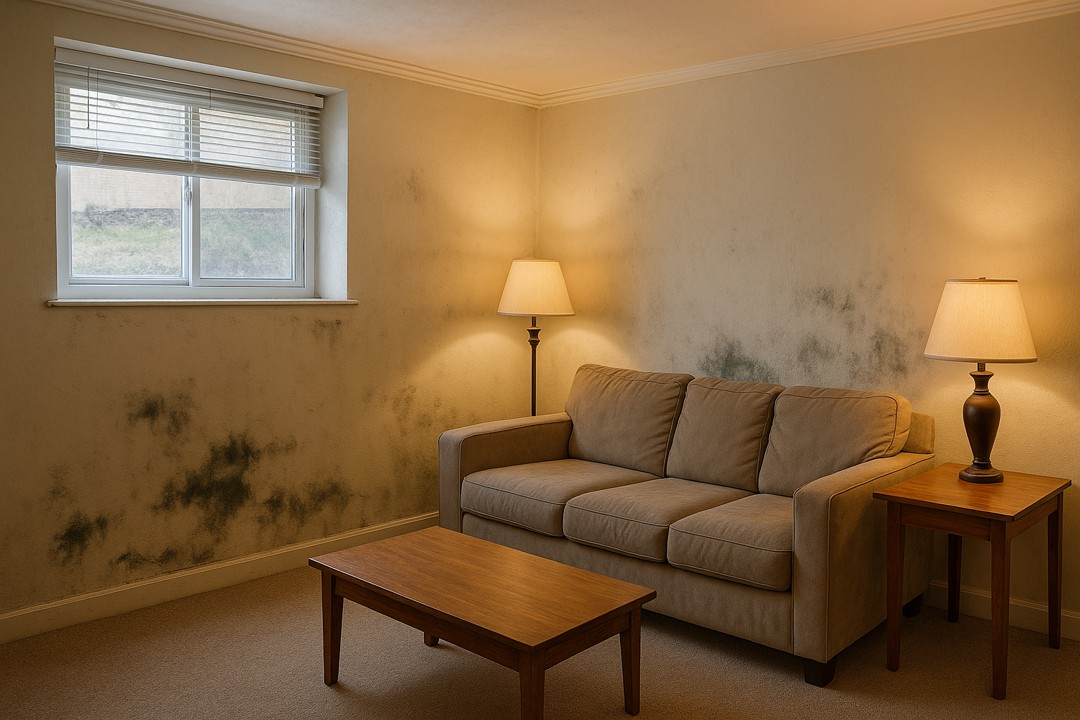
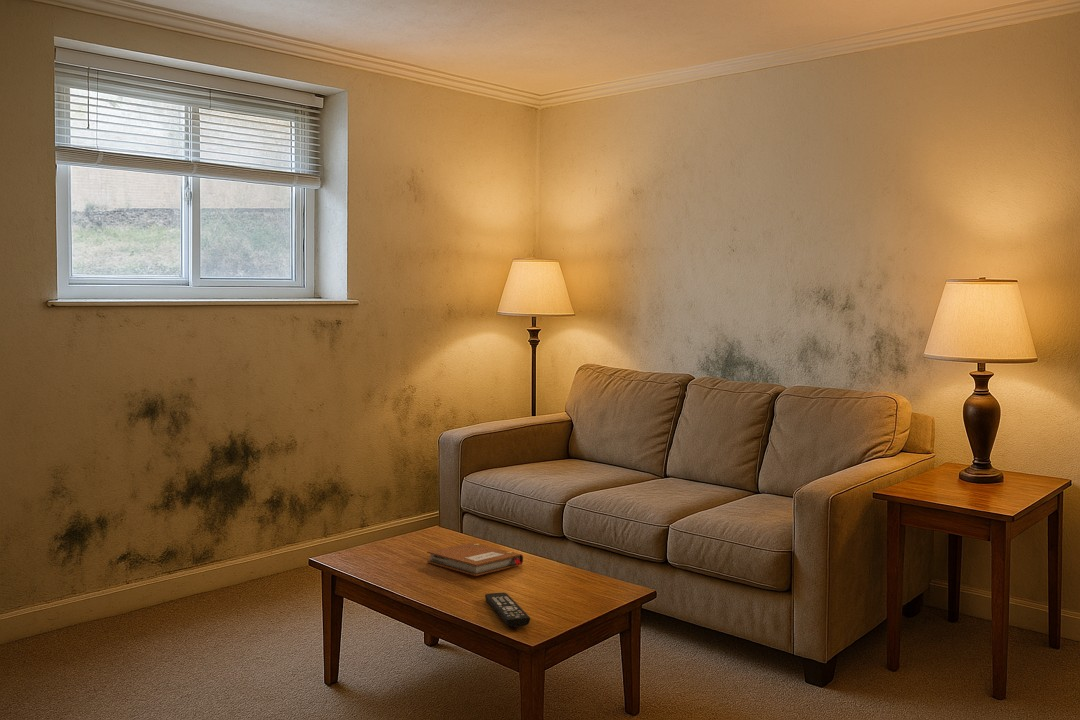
+ remote control (506, 608)
+ notebook (476, 558)
